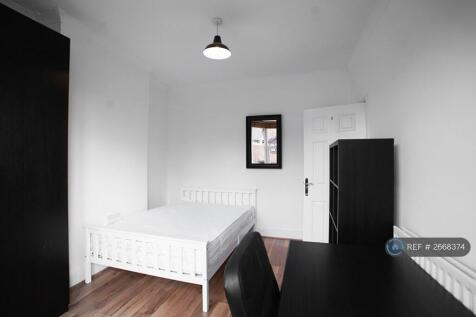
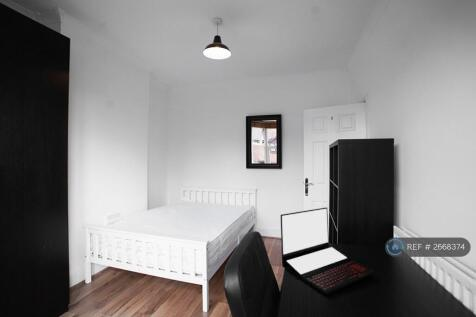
+ laptop (326, 243)
